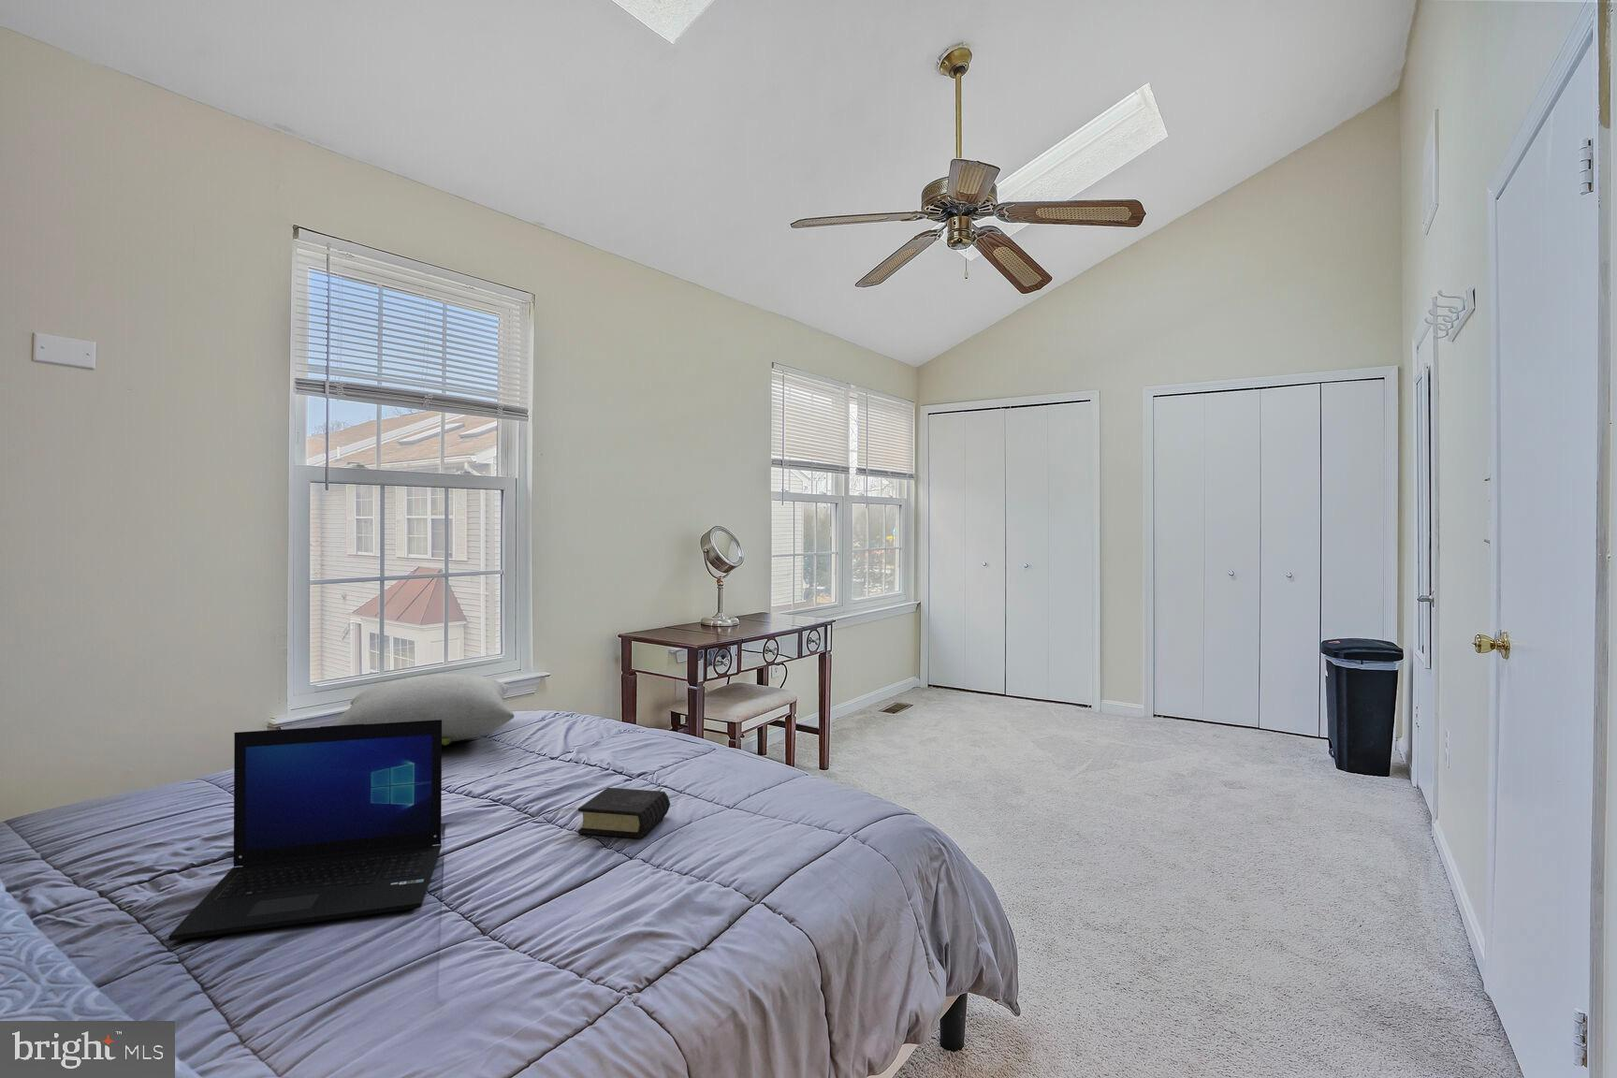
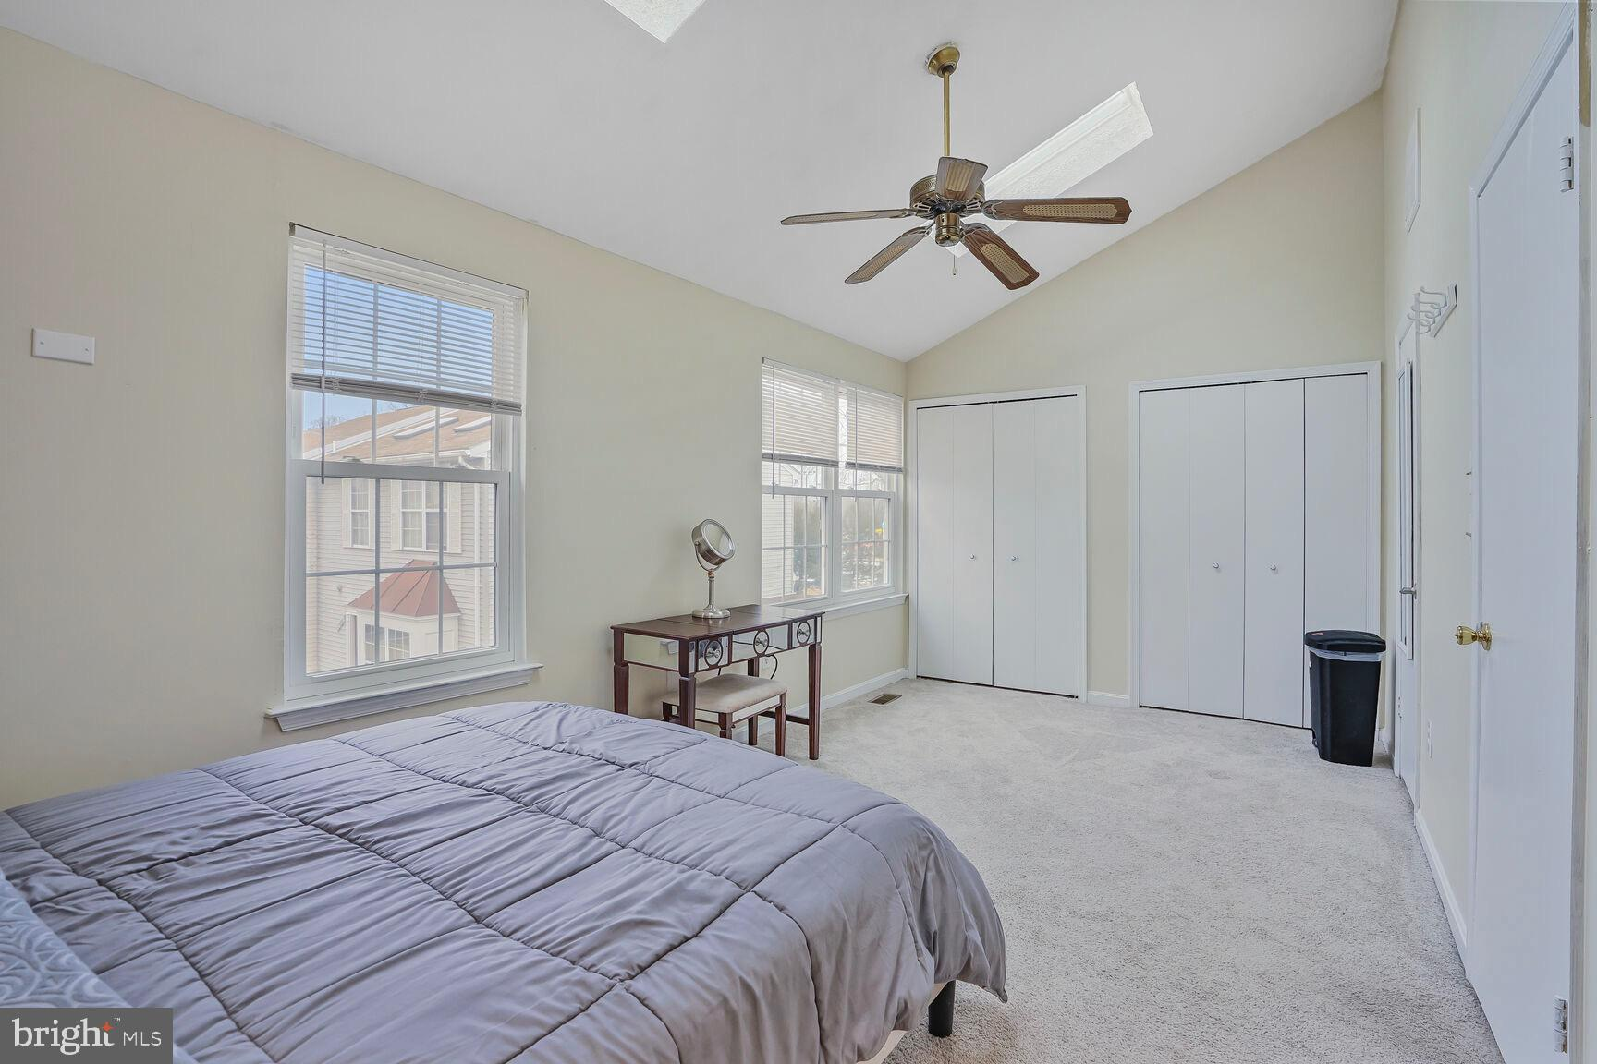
- book (626, 811)
- pillow (427, 707)
- laptop (324, 816)
